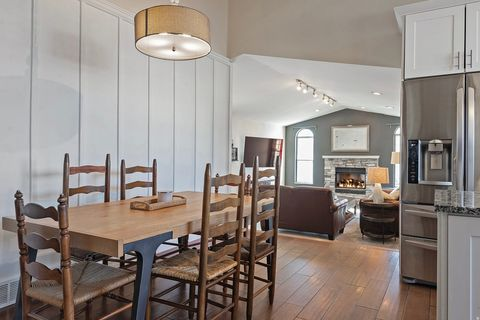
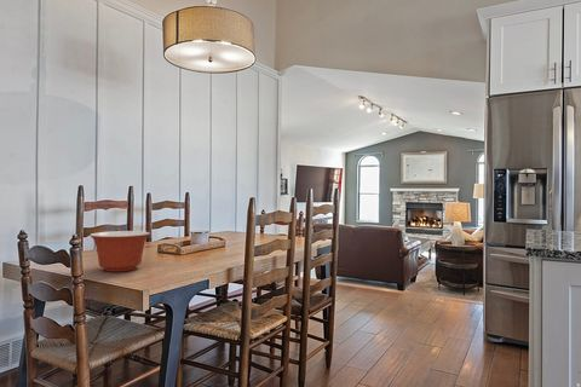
+ mixing bowl (120, 250)
